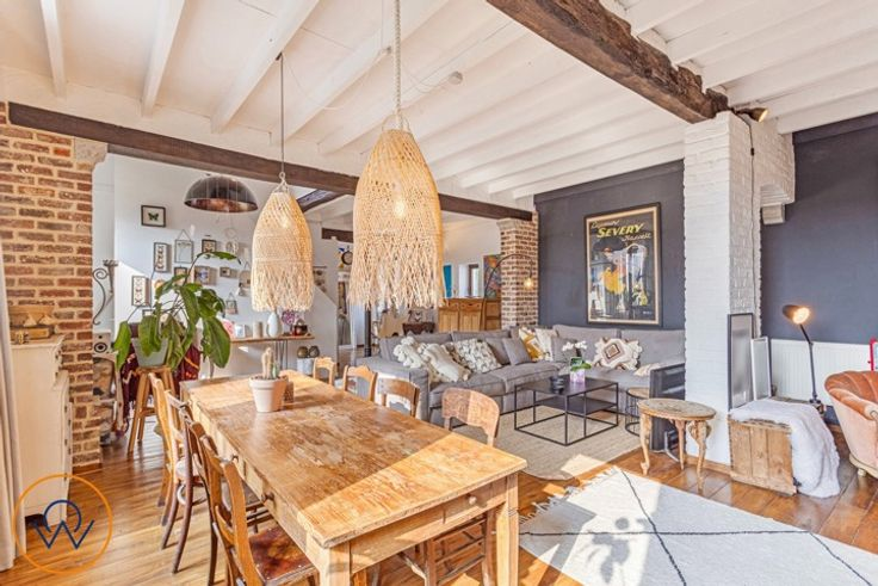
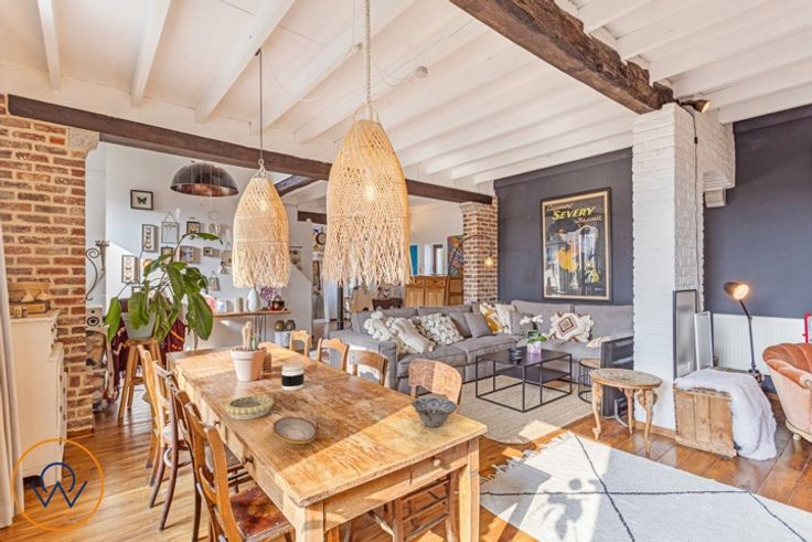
+ decorative bowl (249, 406)
+ plate (295, 432)
+ jar (292, 376)
+ ceramic bowl (434, 414)
